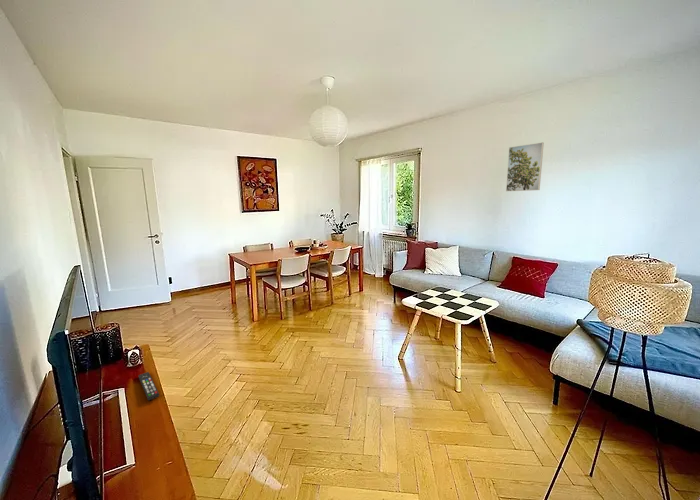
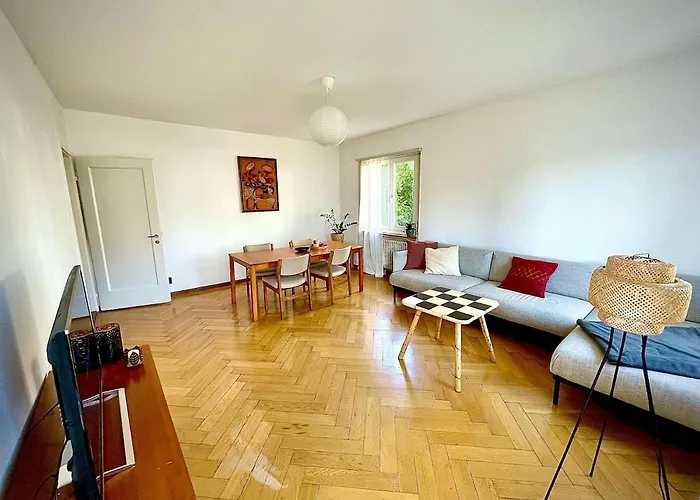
- remote control (148, 385)
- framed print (523, 168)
